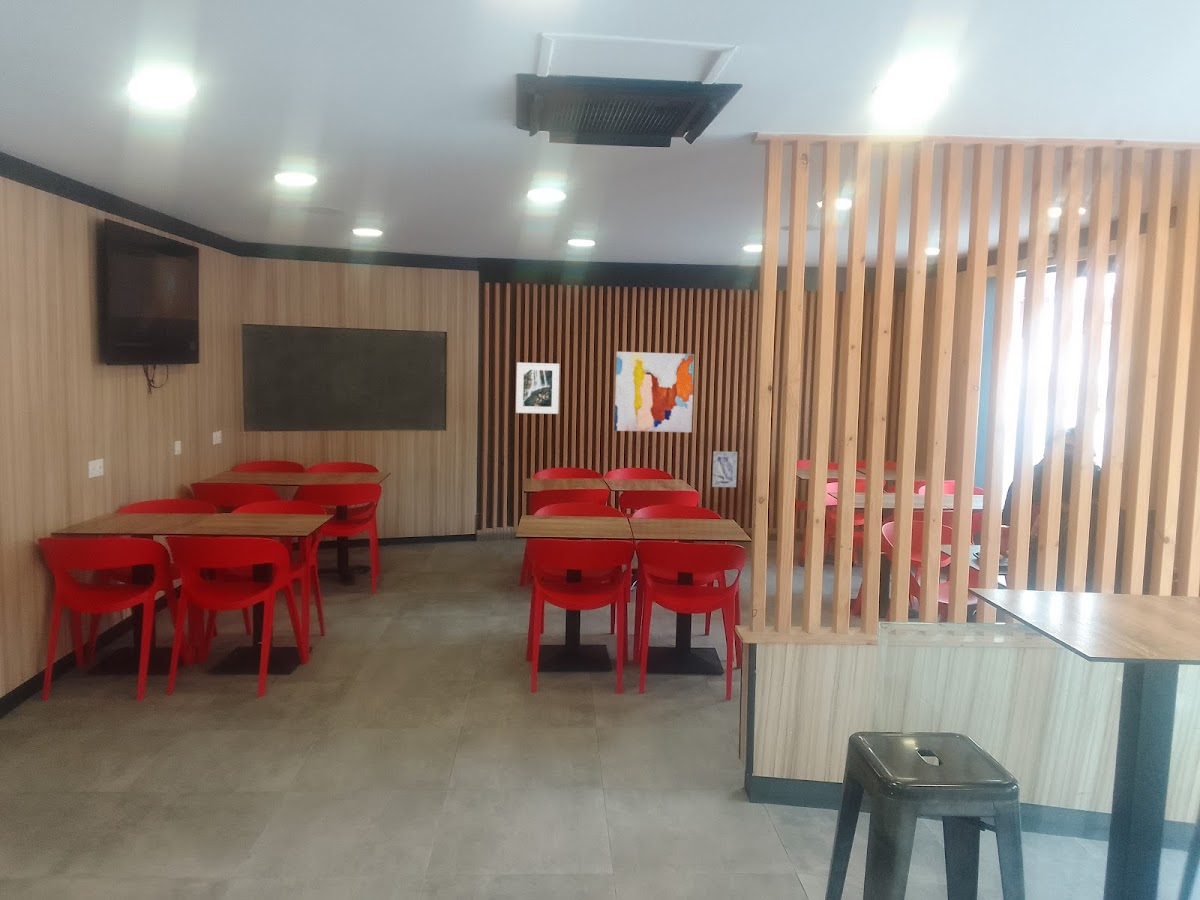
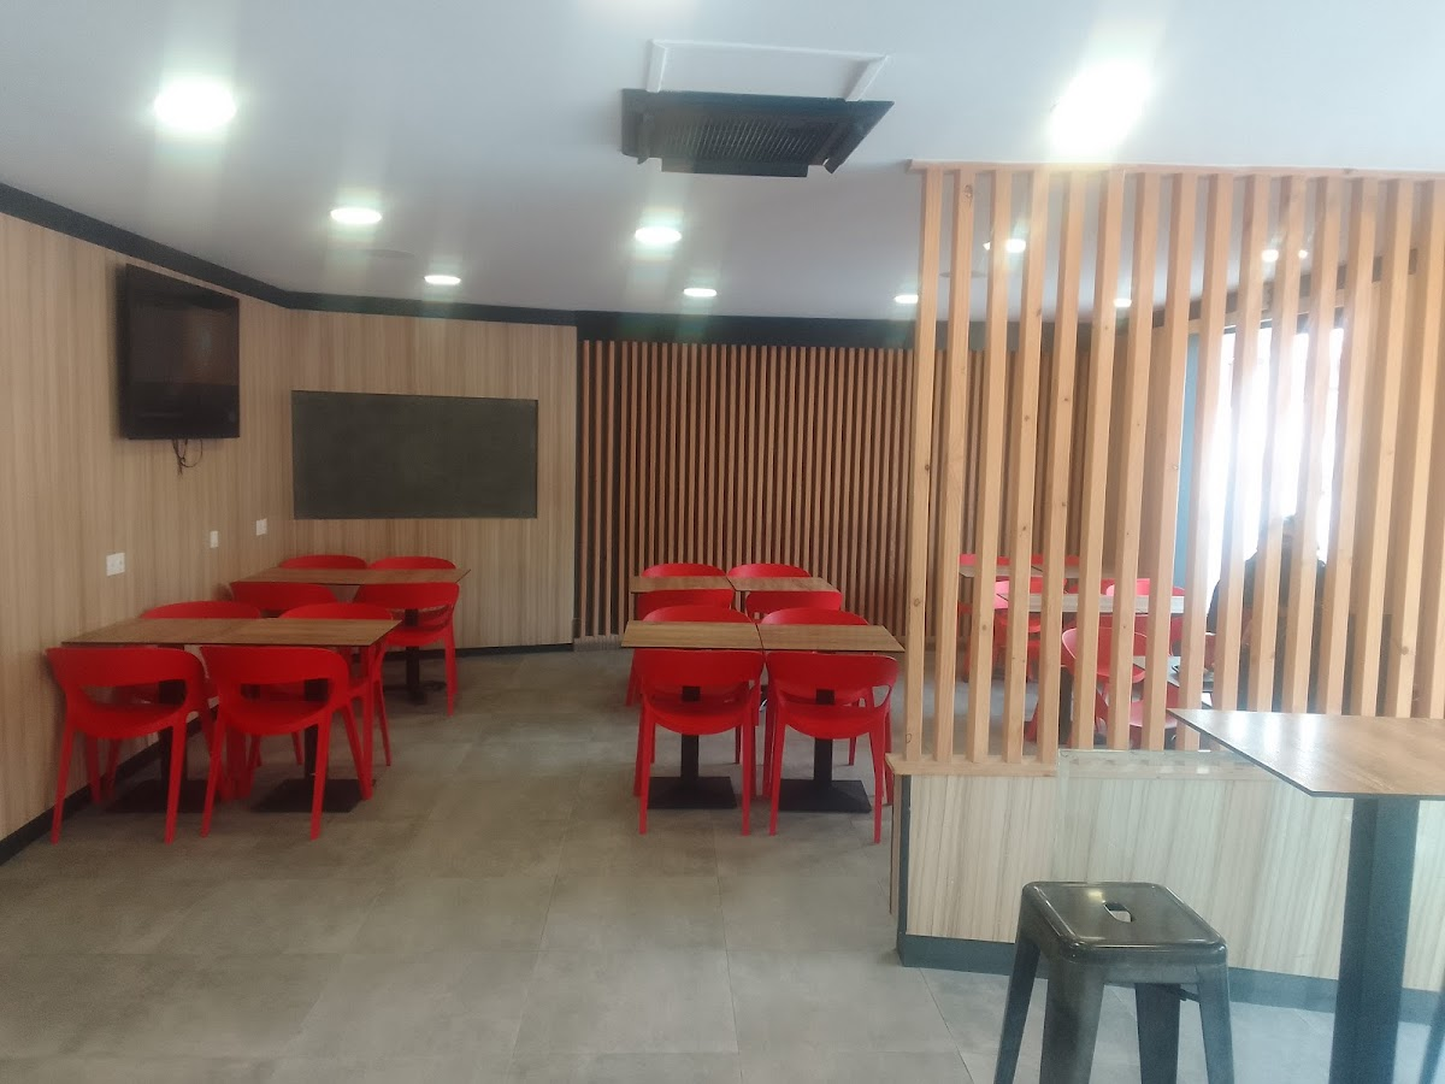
- wall art (724, 469)
- wall art (654, 392)
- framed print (537, 388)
